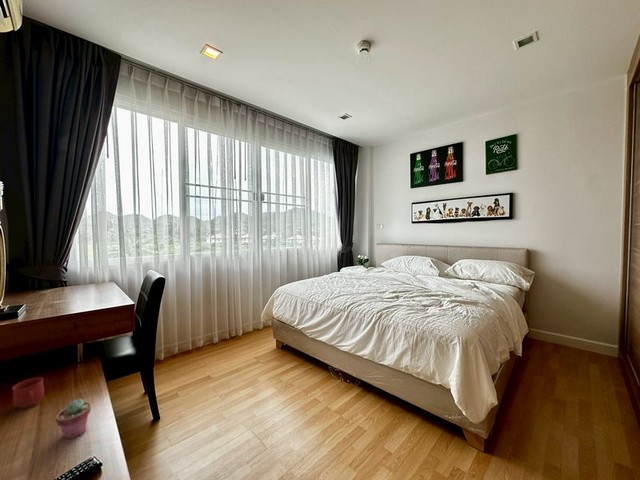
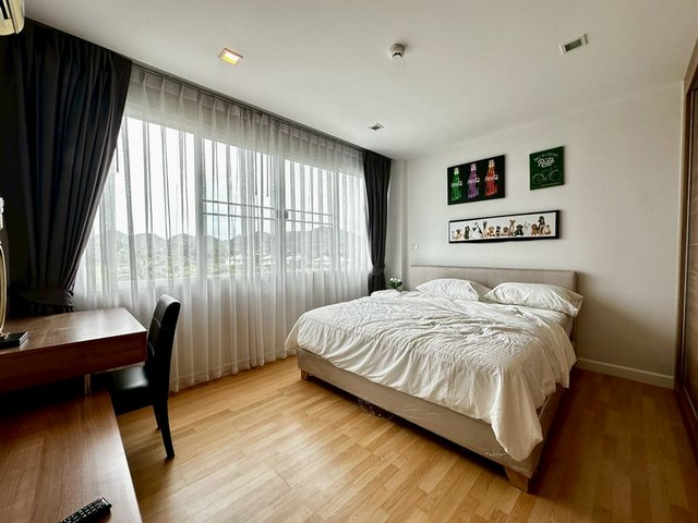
- mug (29, 395)
- potted succulent (74, 416)
